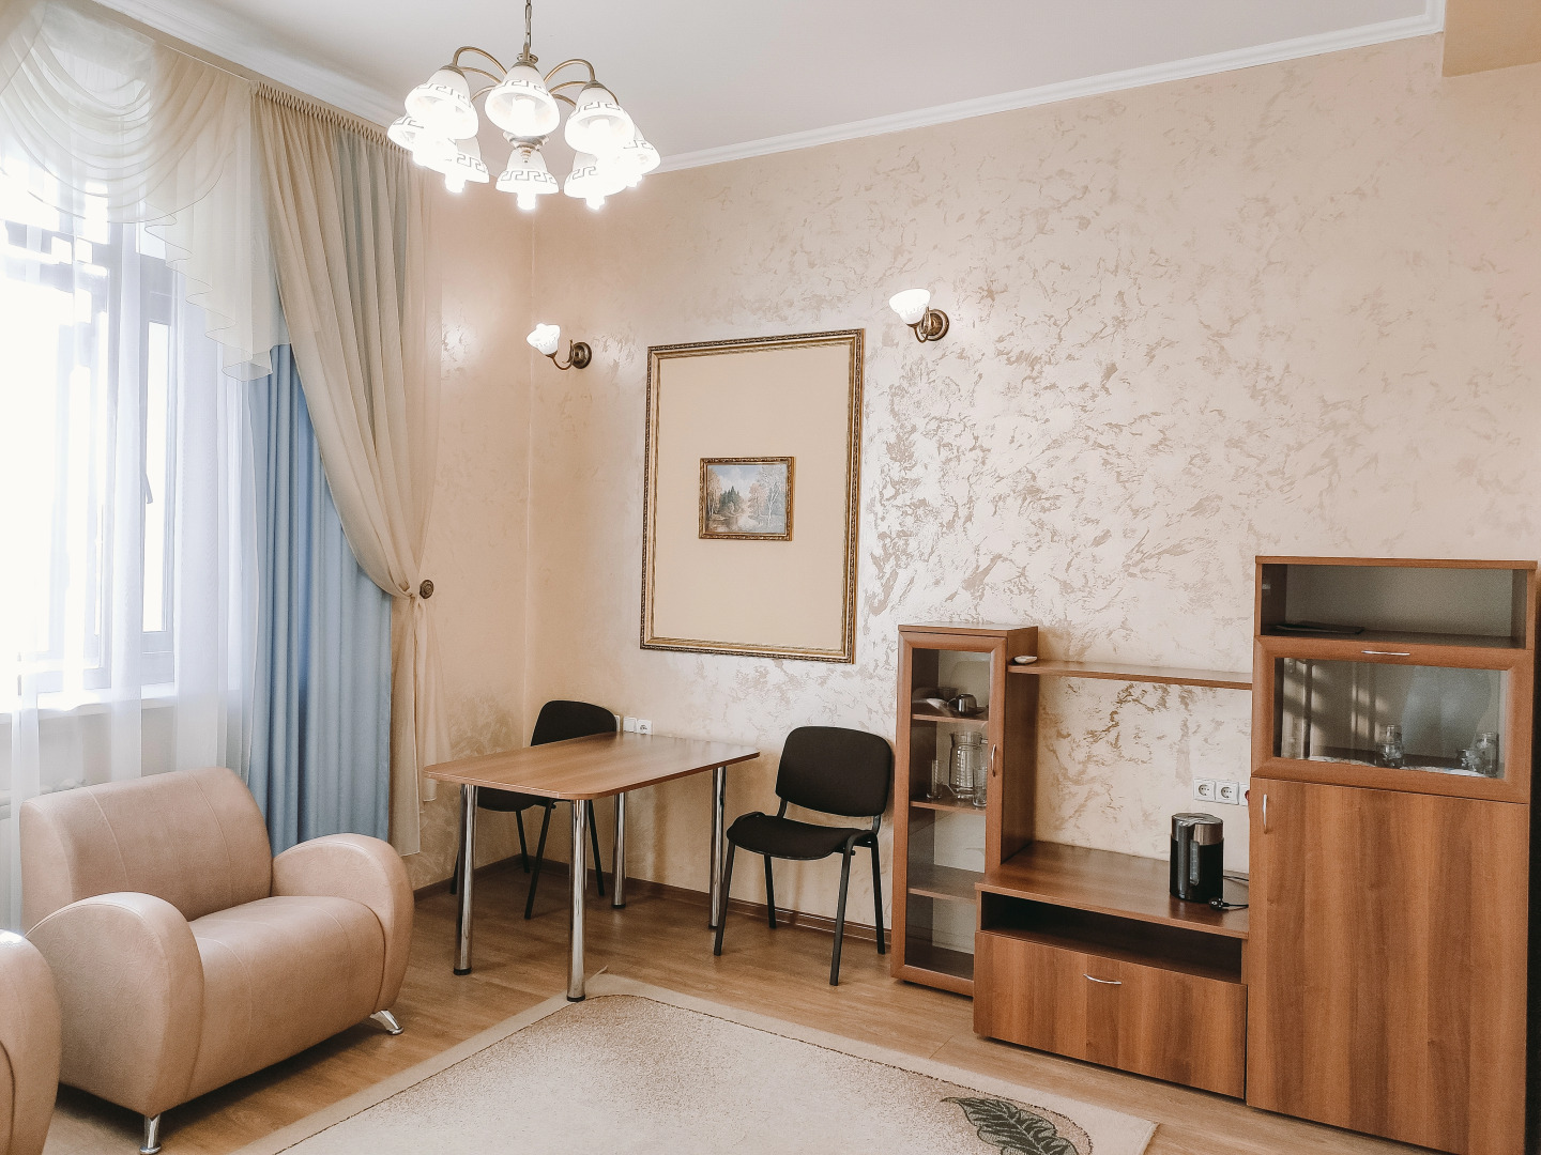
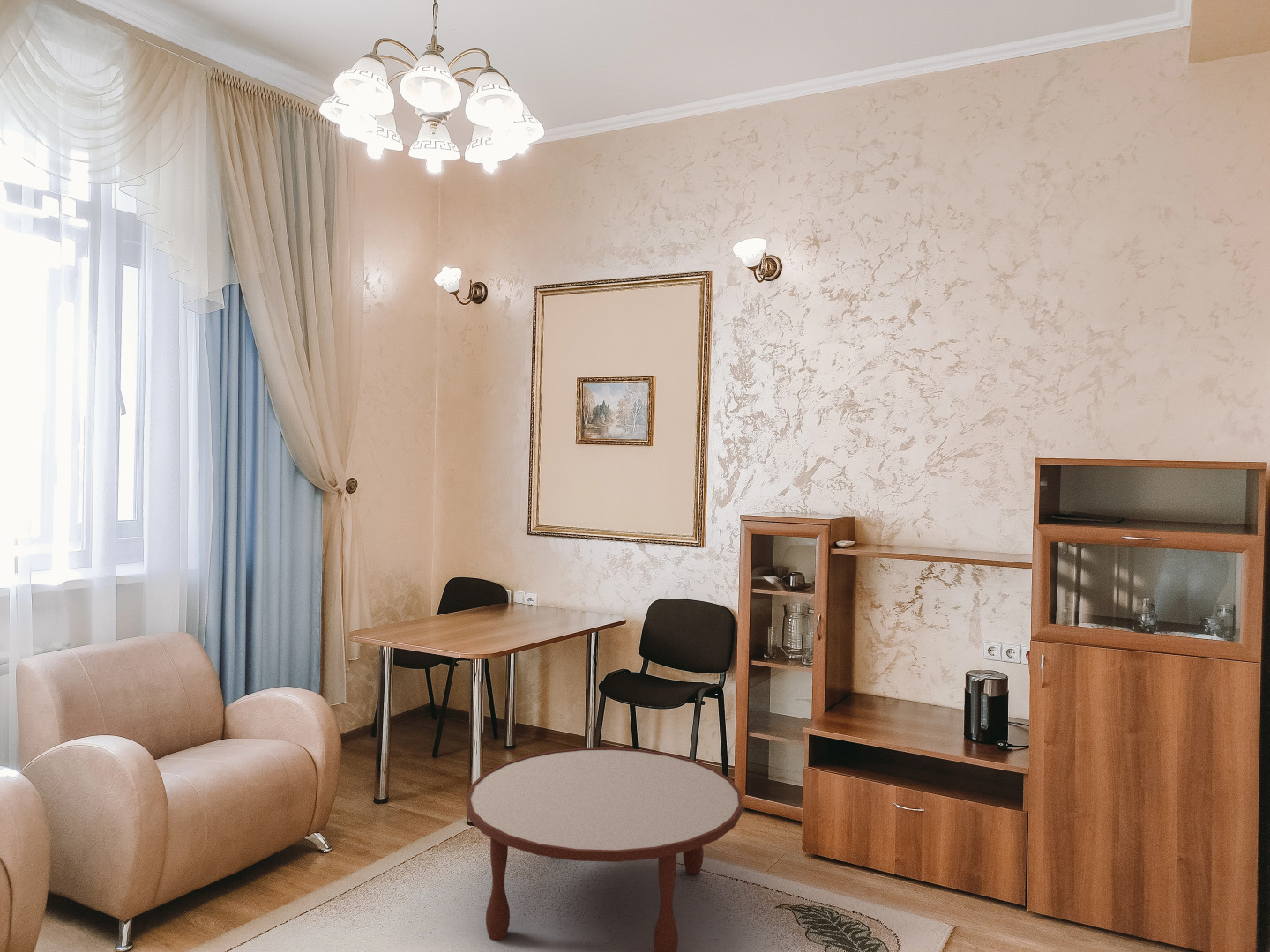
+ coffee table (604, 845)
